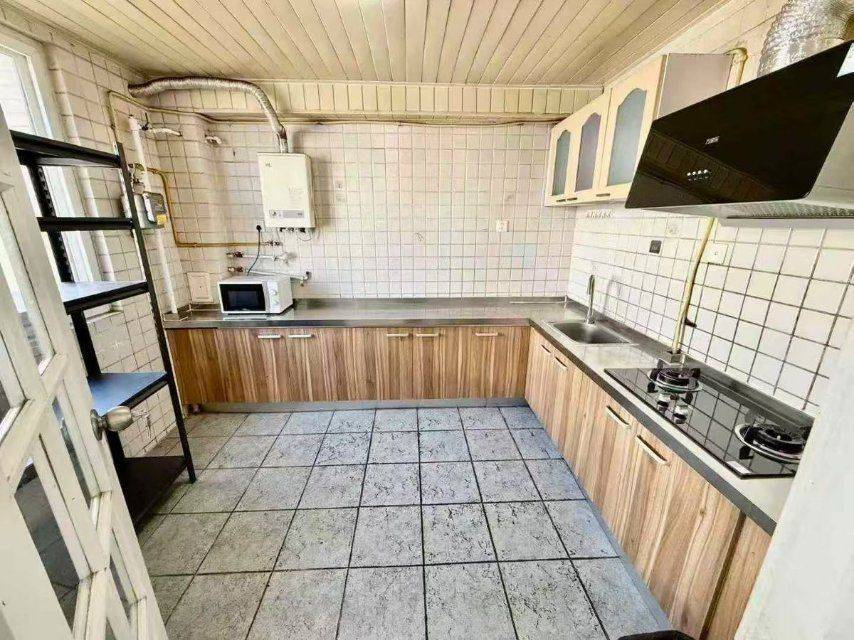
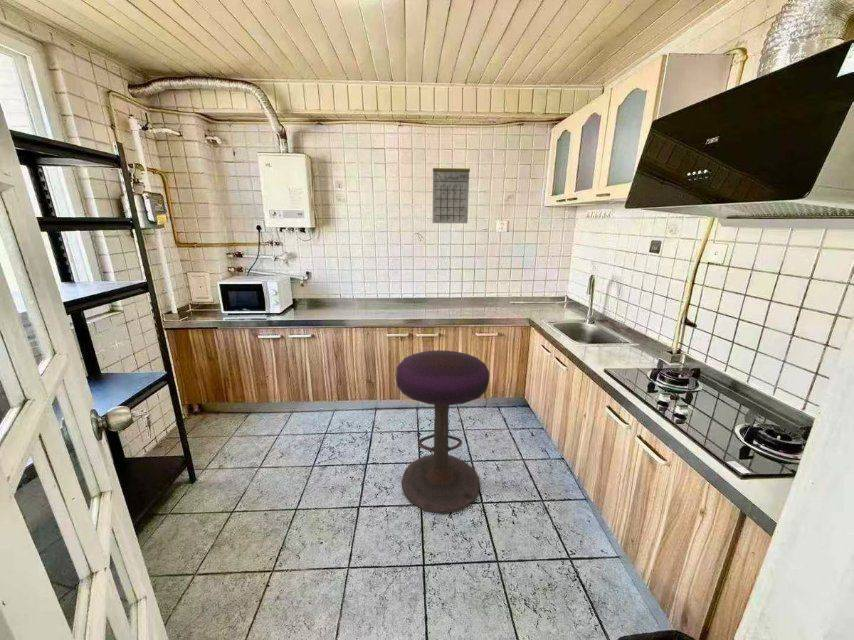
+ stool (441, 424)
+ calendar (450, 189)
